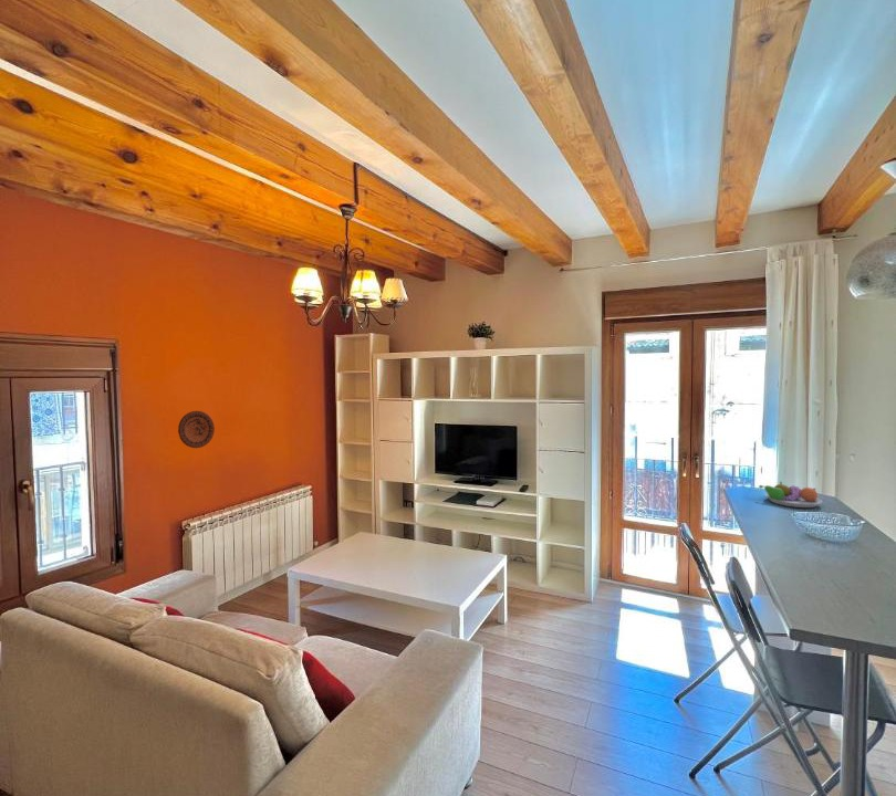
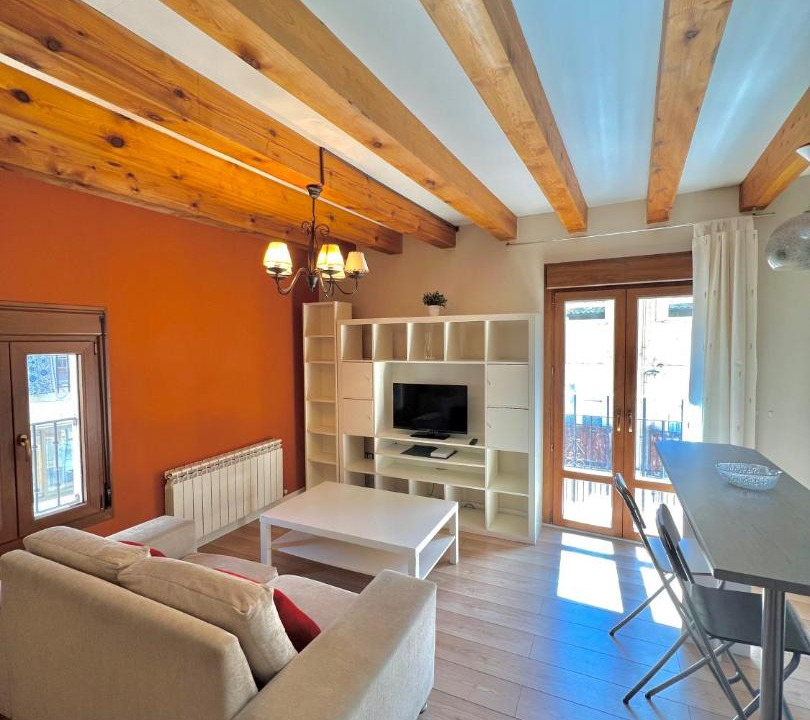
- decorative plate (196, 429)
- fruit bowl (790, 493)
